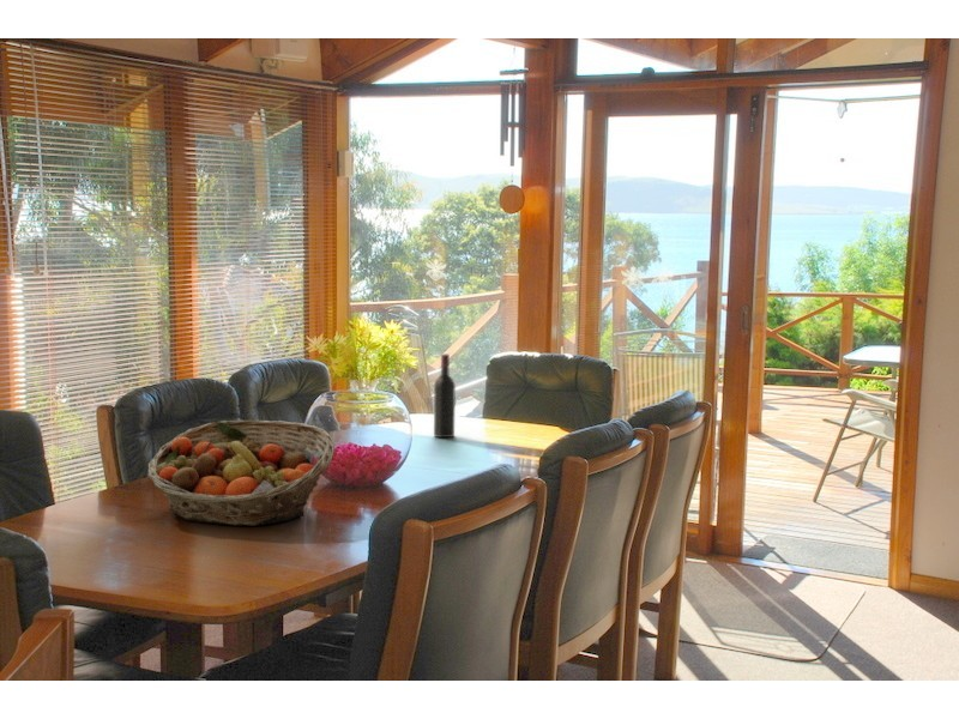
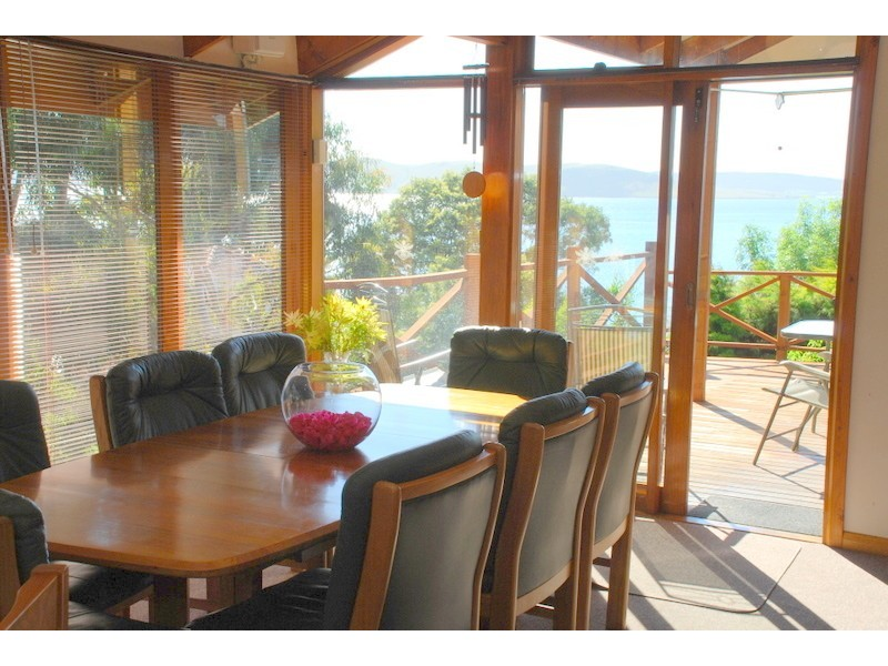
- fruit basket (242, 470)
- wine bottle (444, 394)
